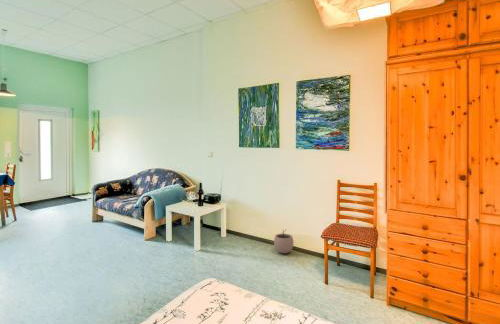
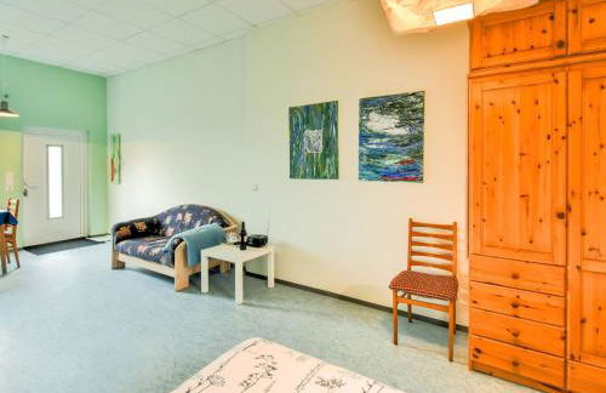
- plant pot (283, 240)
